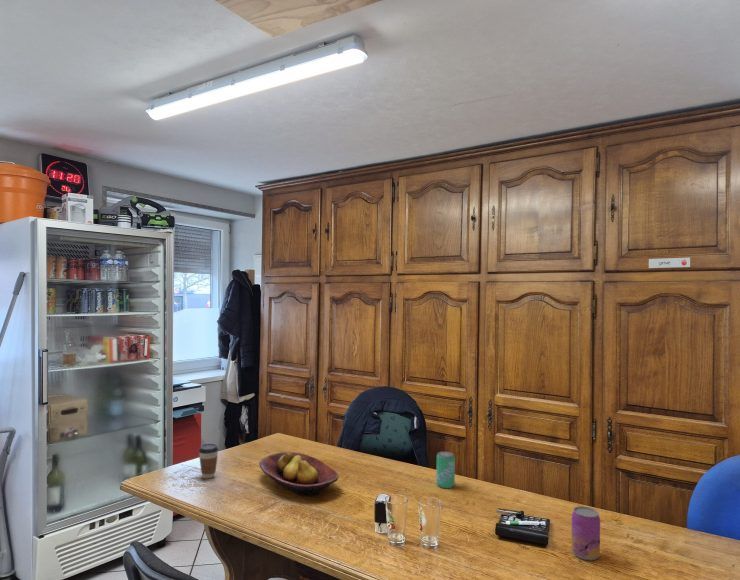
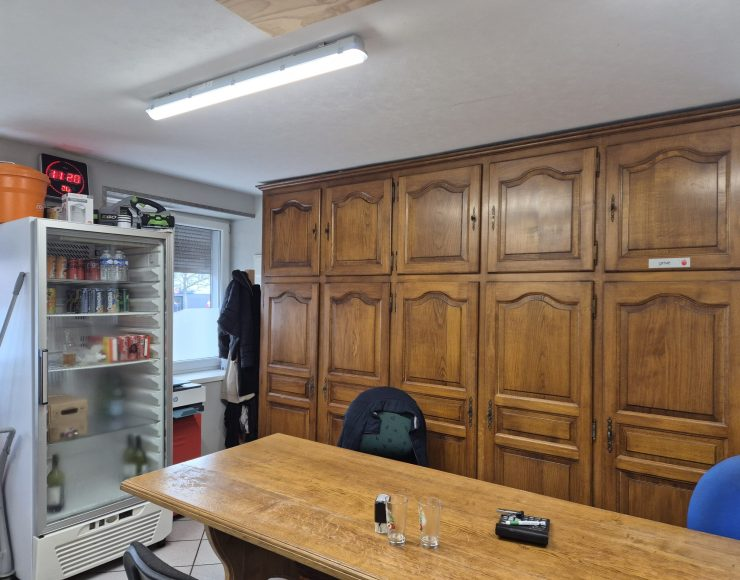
- fruit bowl (297, 469)
- coffee cup (208, 461)
- beverage can (585, 532)
- beverage can (445, 469)
